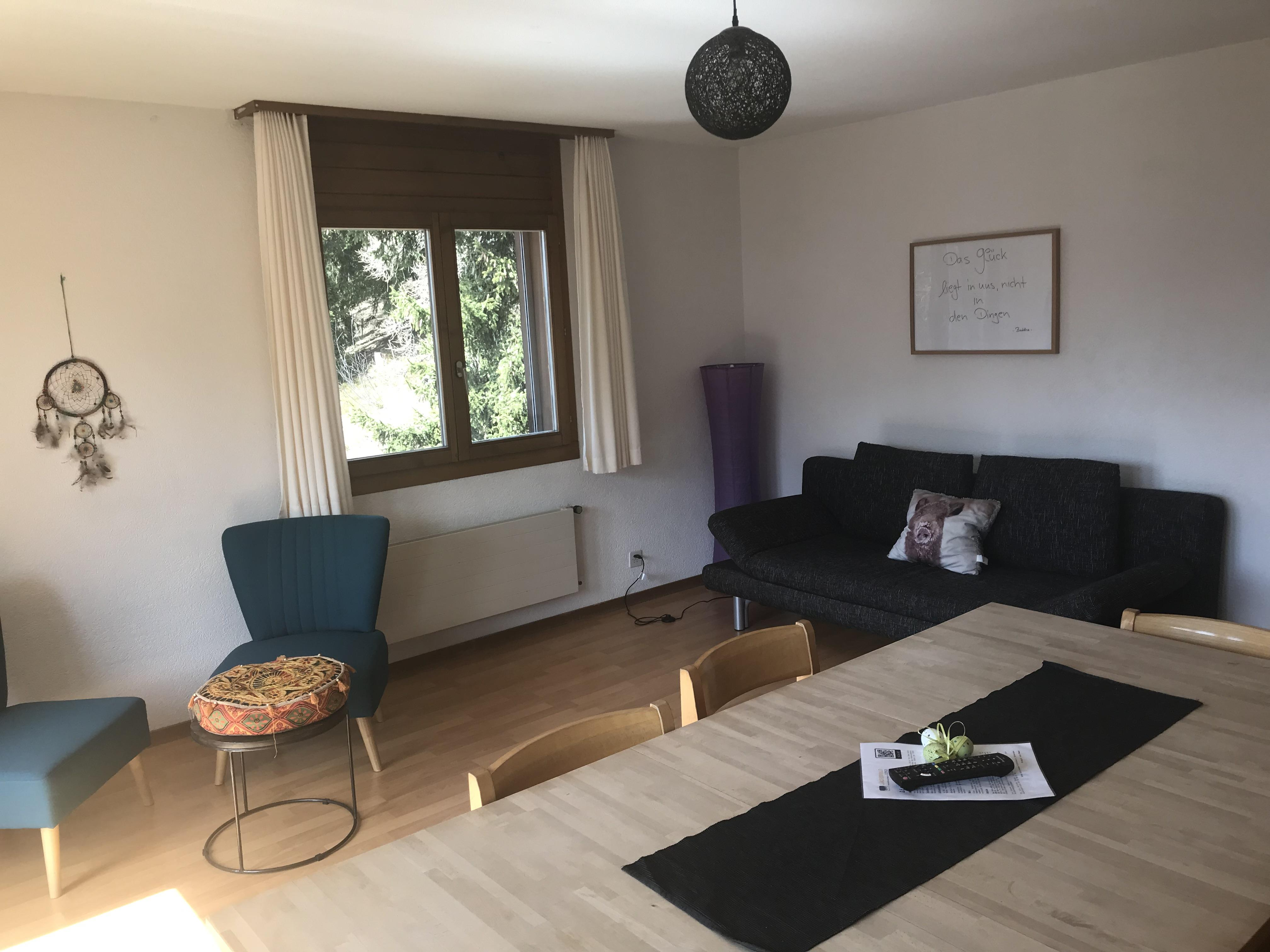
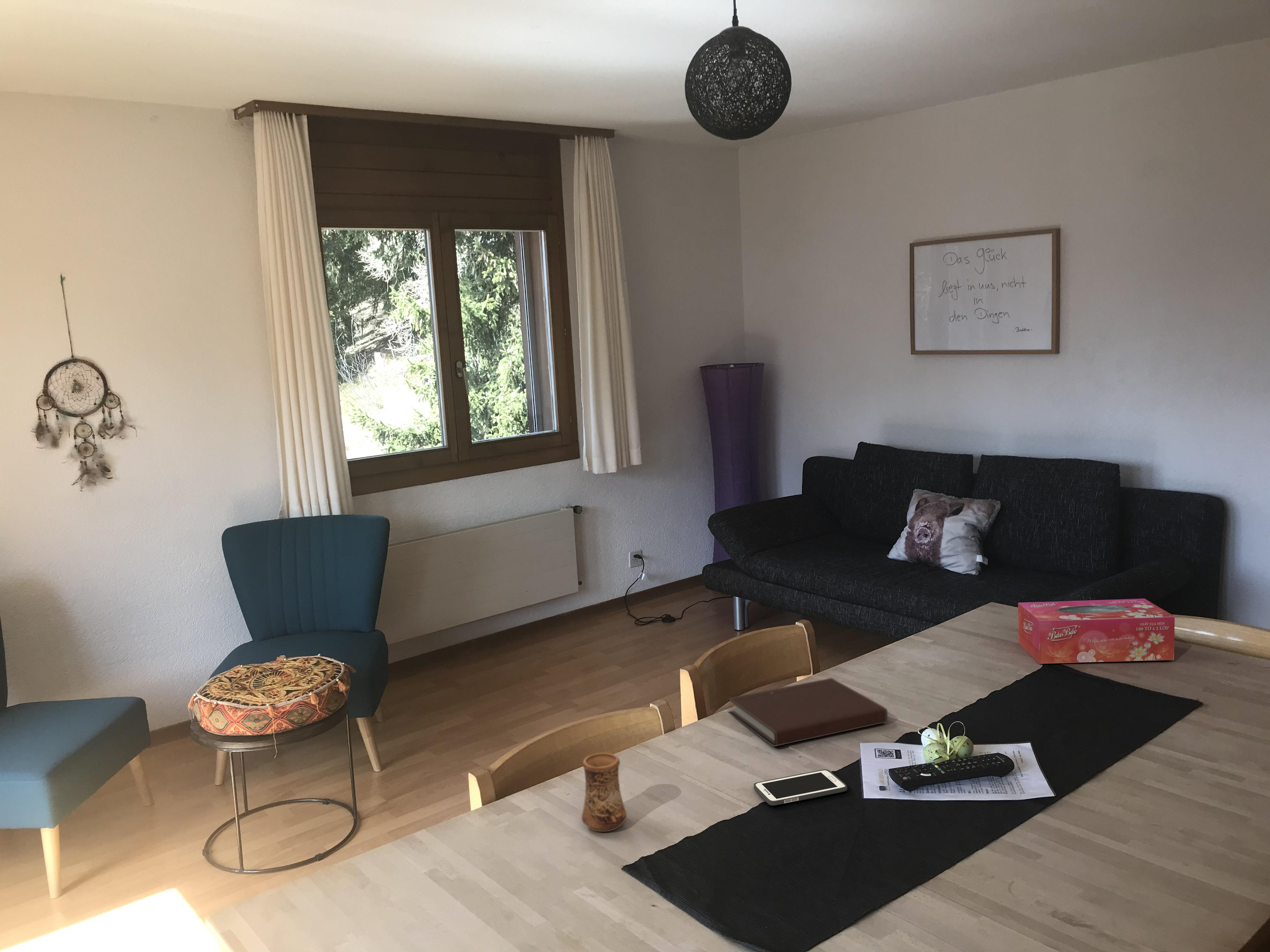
+ cup (603, 792)
+ cell phone (800, 787)
+ tissue box (1093, 630)
+ notebook (805, 711)
